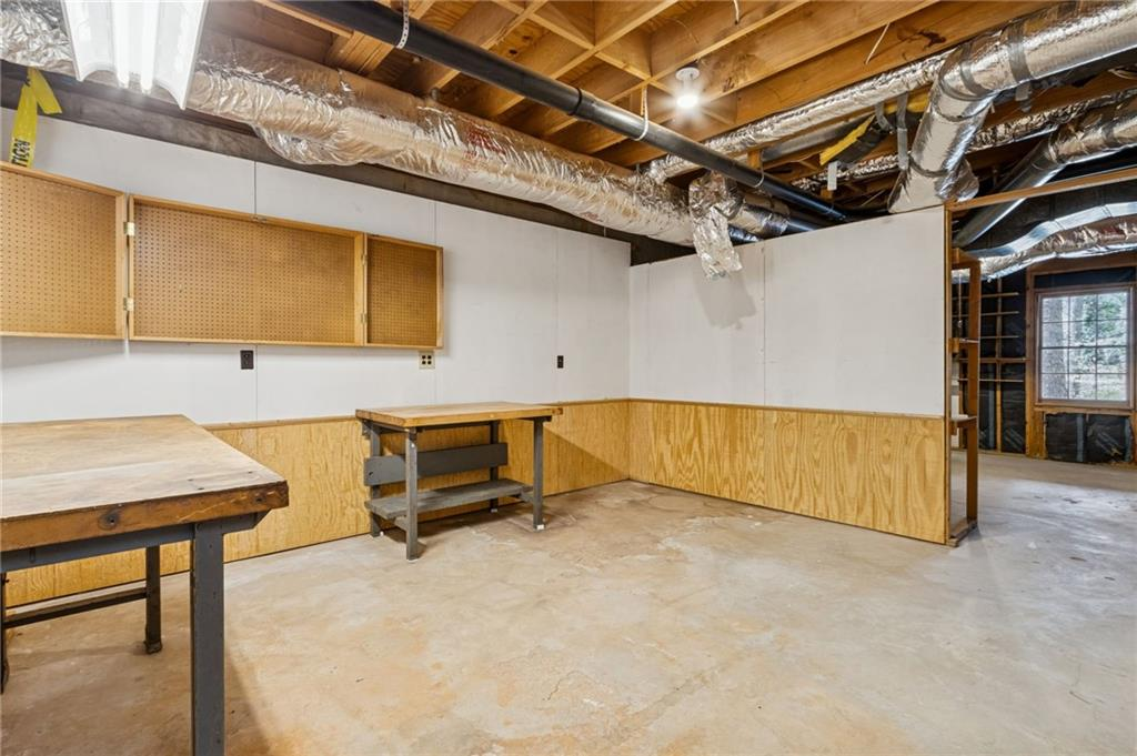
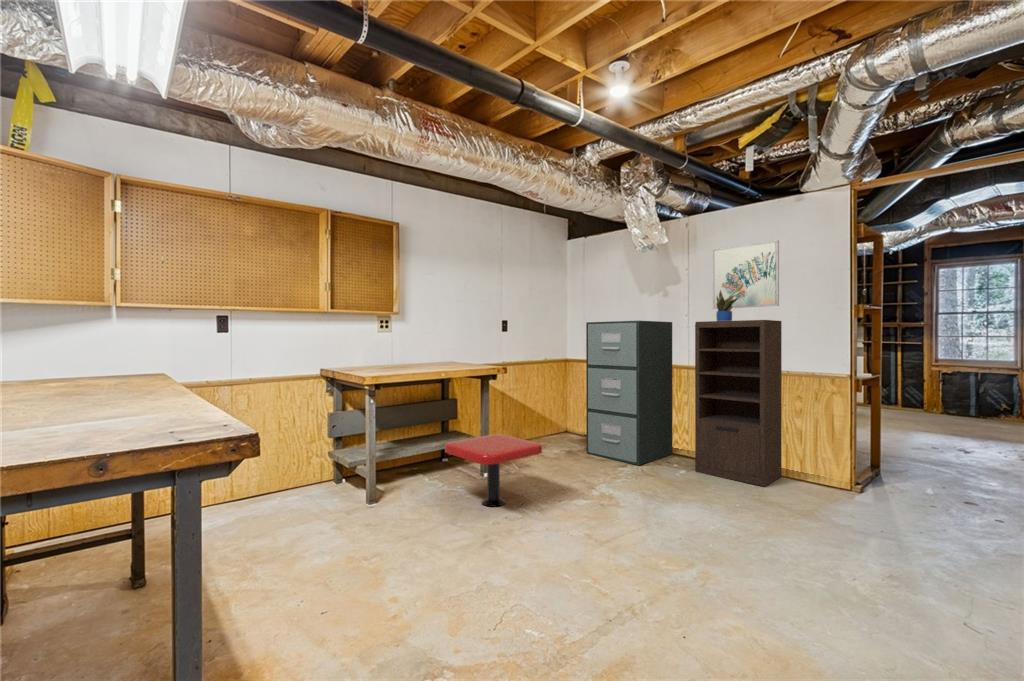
+ shelving unit (737, 397)
+ pedestal table (493, 472)
+ potted plant (728, 302)
+ wall art (744, 276)
+ filing cabinet (627, 388)
